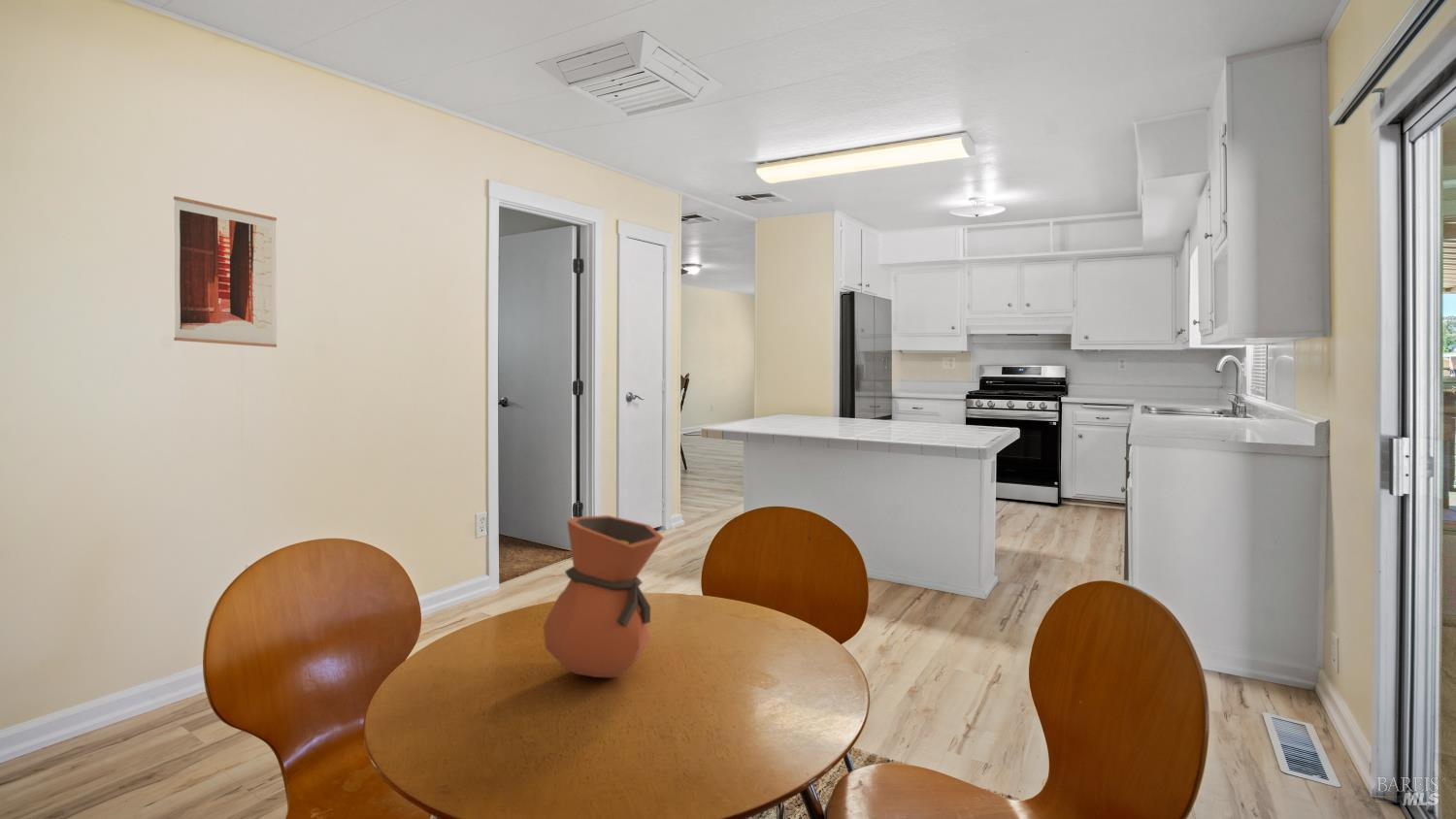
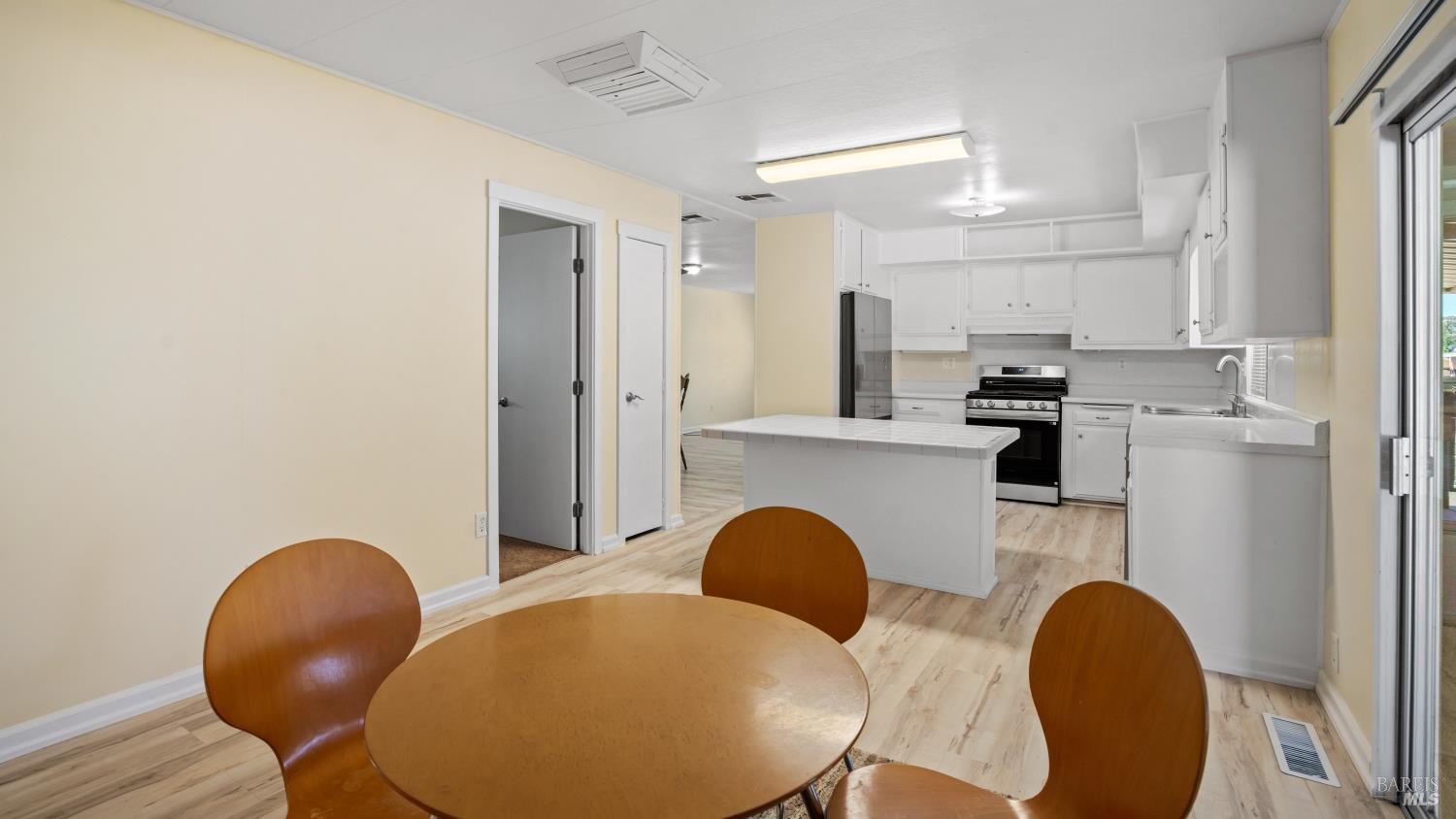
- vase (604, 595)
- wall art (227, 276)
